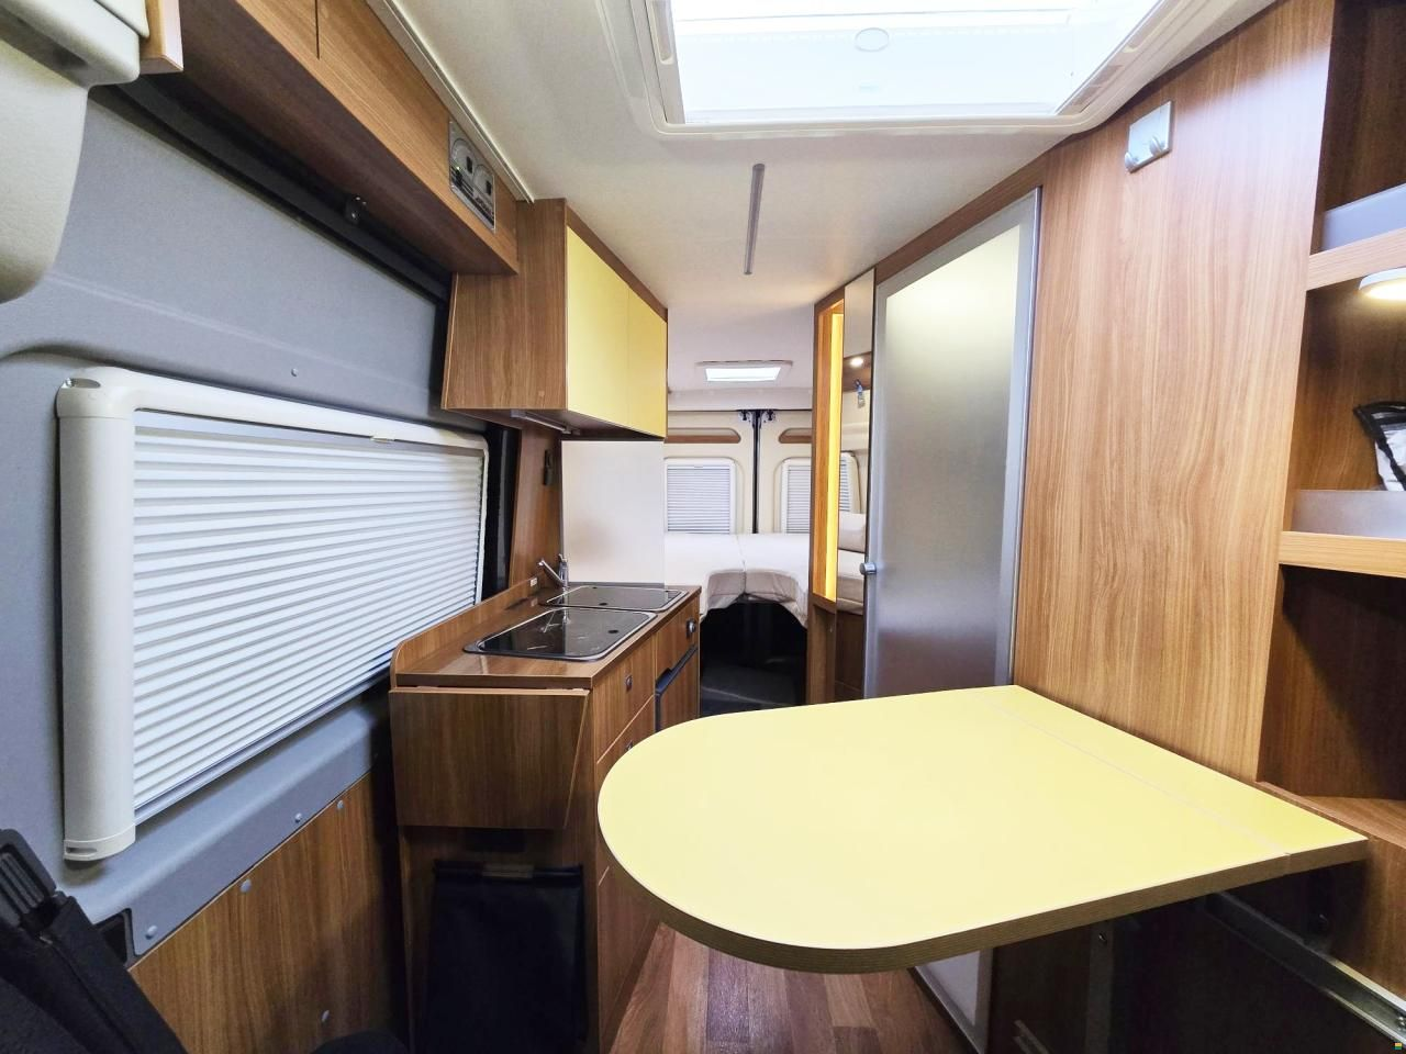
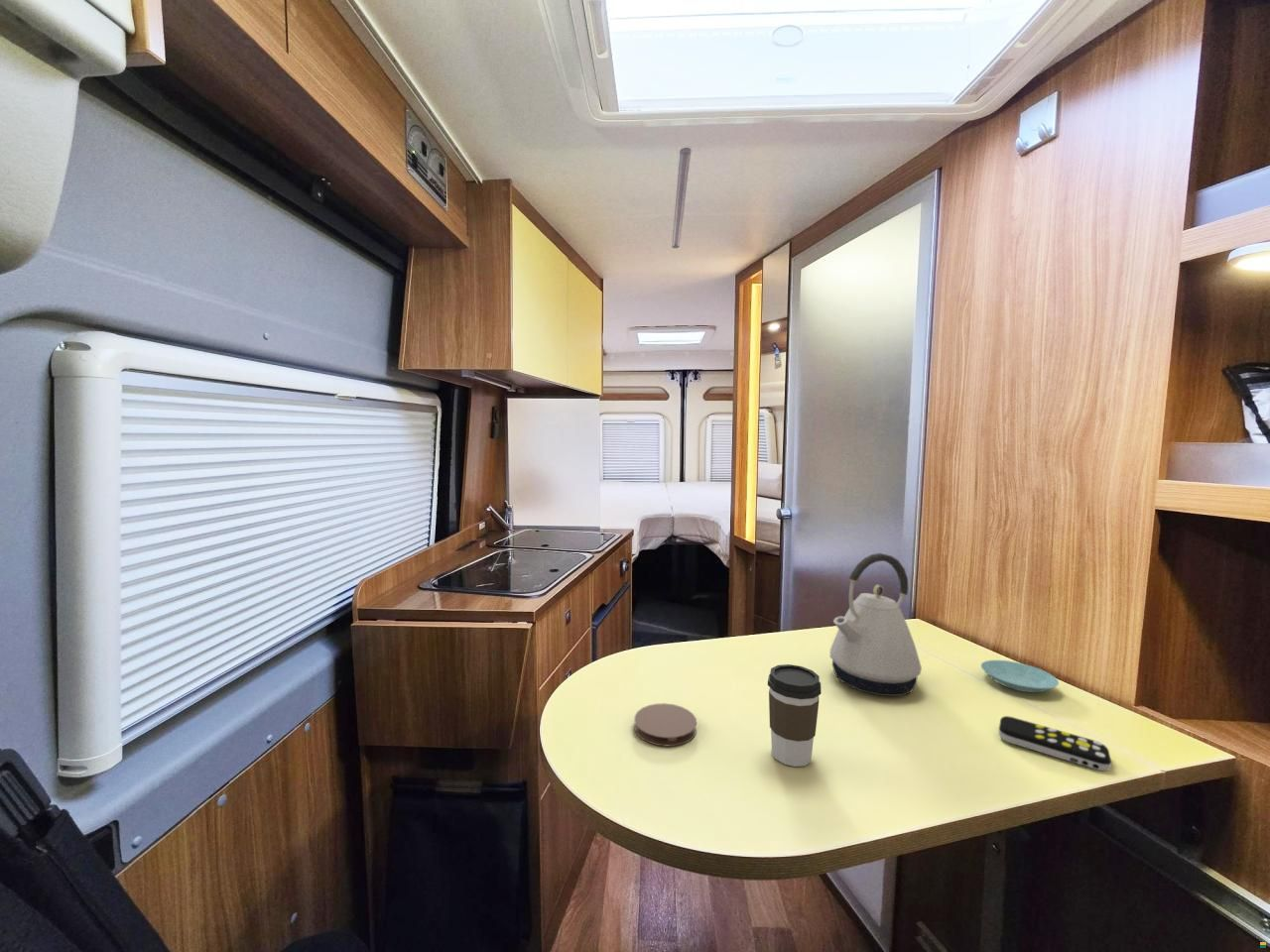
+ remote control (1052, 741)
+ coffee cup (793, 714)
+ kettle (873, 618)
+ saucer (1017, 678)
+ coaster (665, 723)
